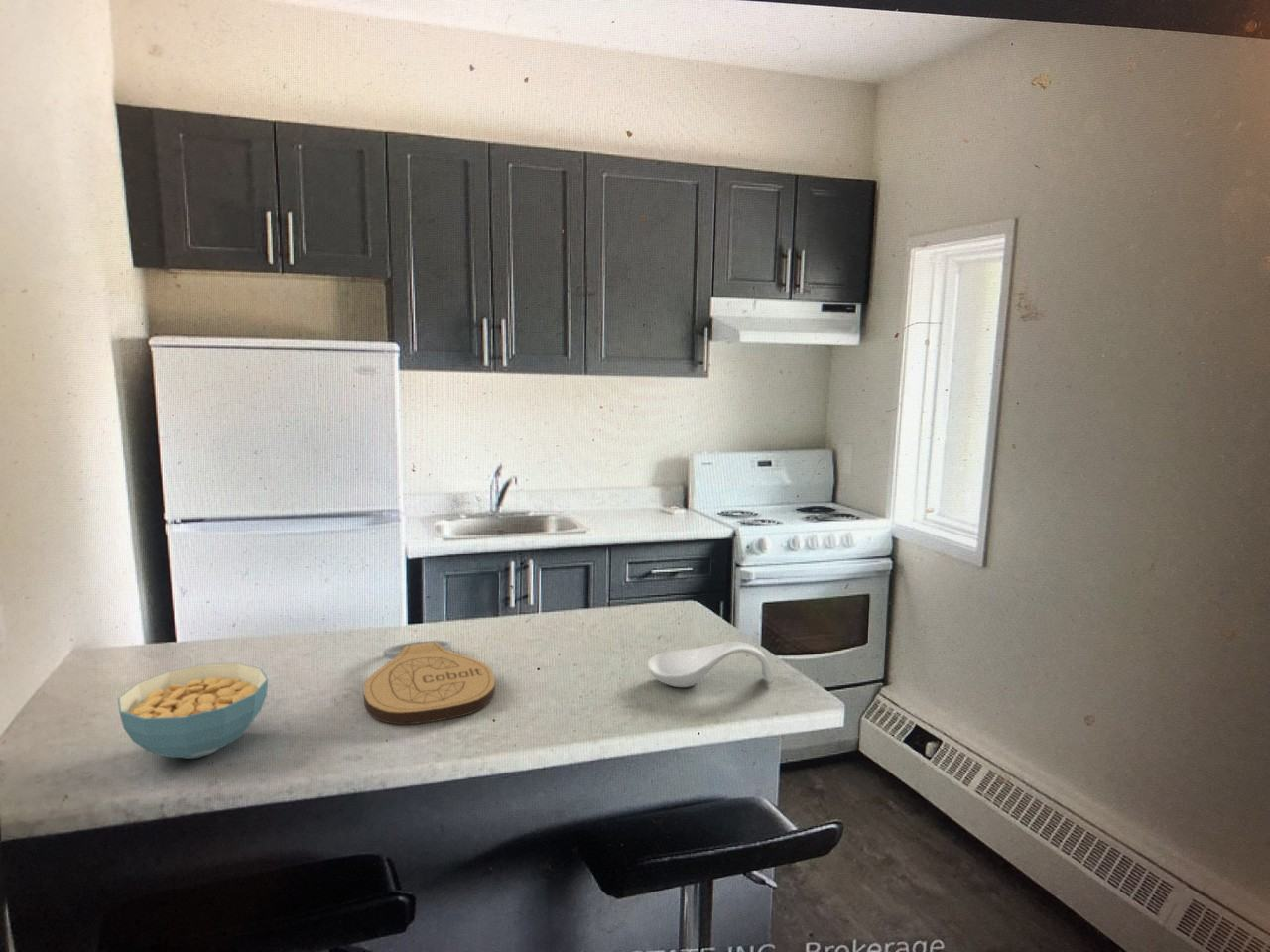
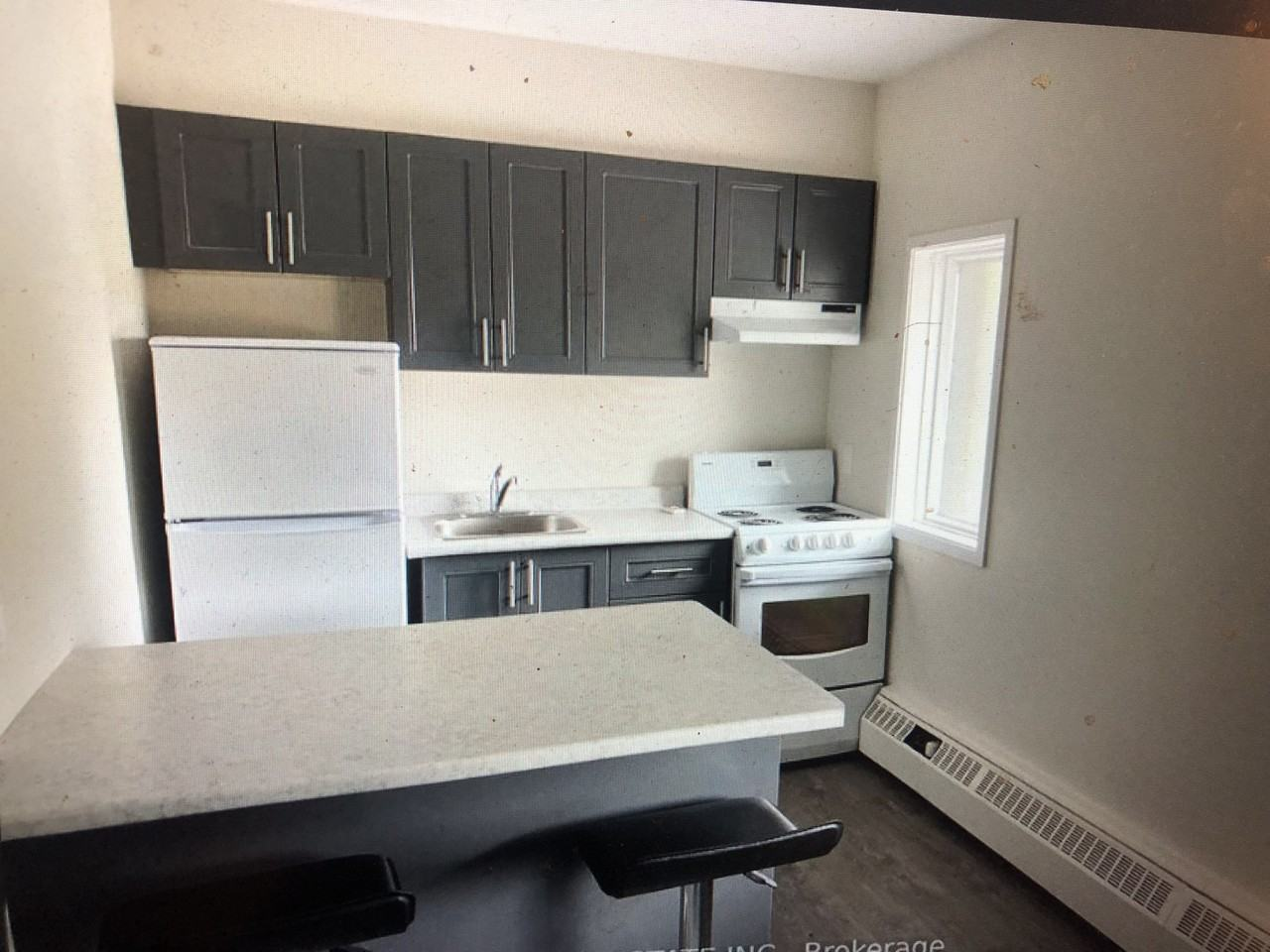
- cereal bowl (197, 718)
- spoon rest (709, 662)
- key chain (425, 667)
